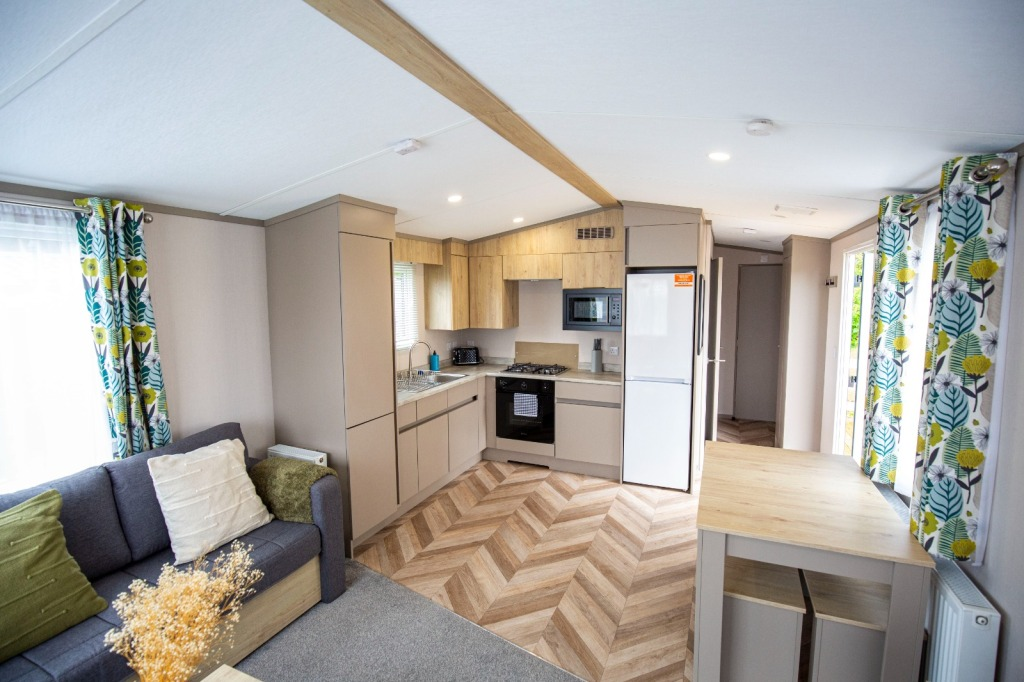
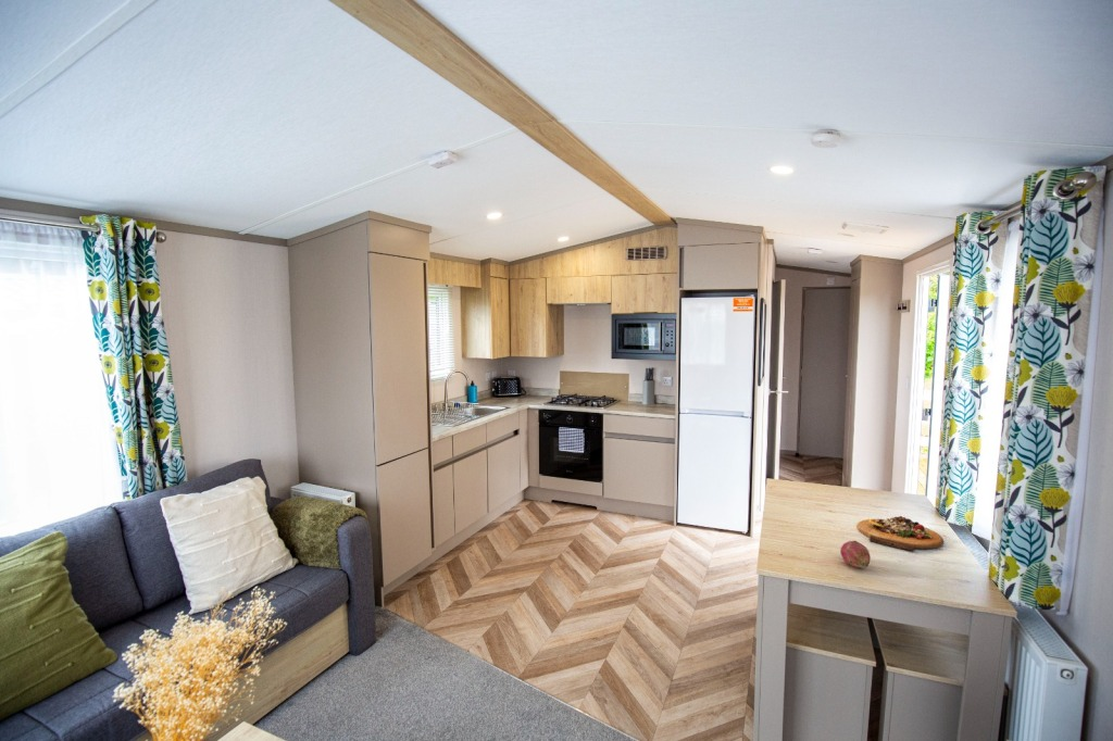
+ fruit (854, 552)
+ cutting board (897, 526)
